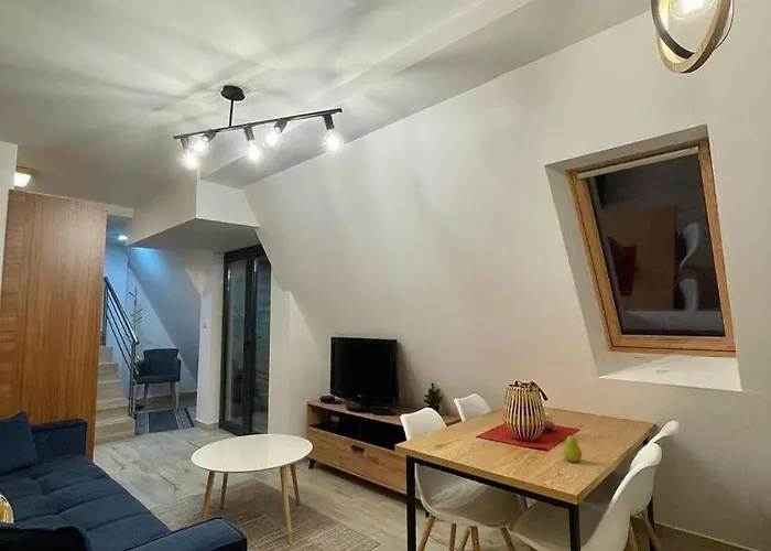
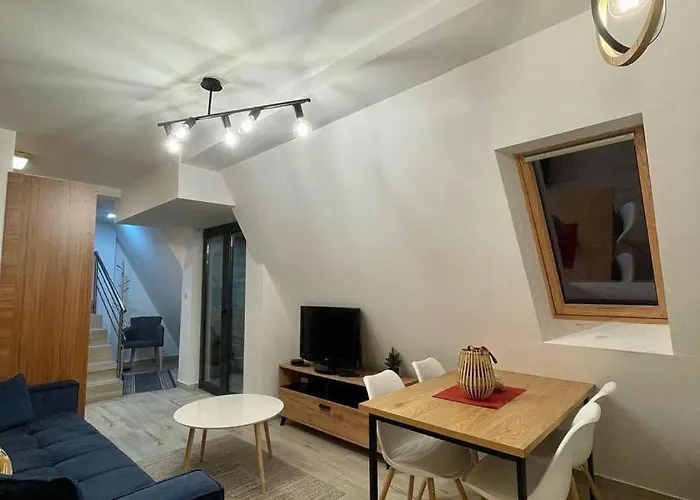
- fruit (572, 445)
